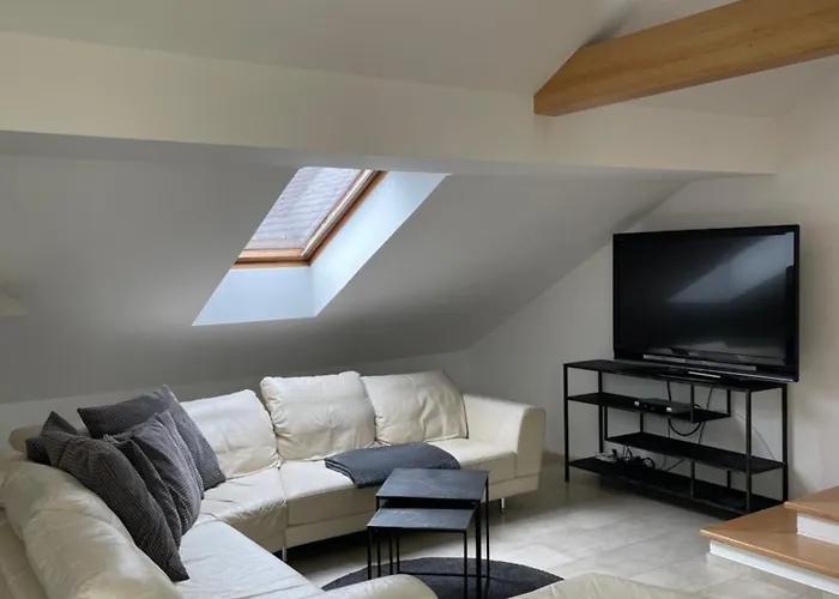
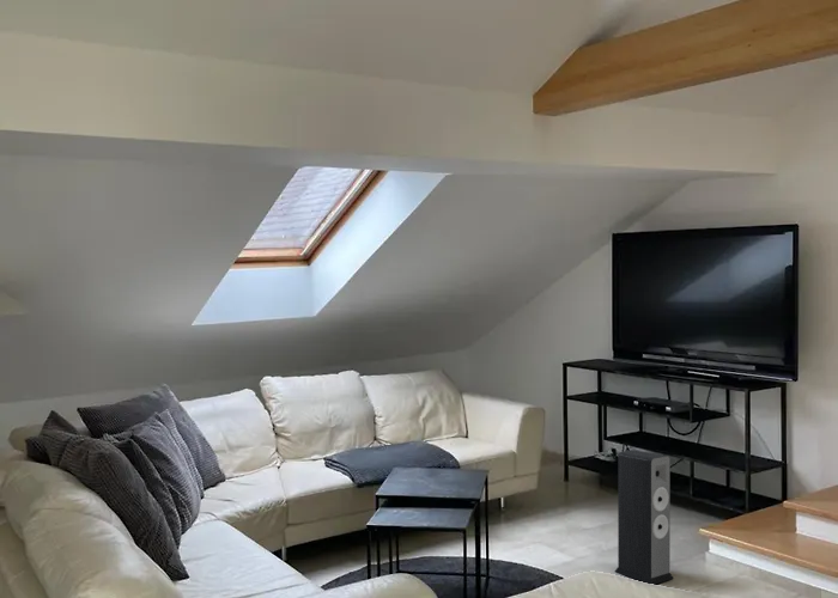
+ speaker (643, 514)
